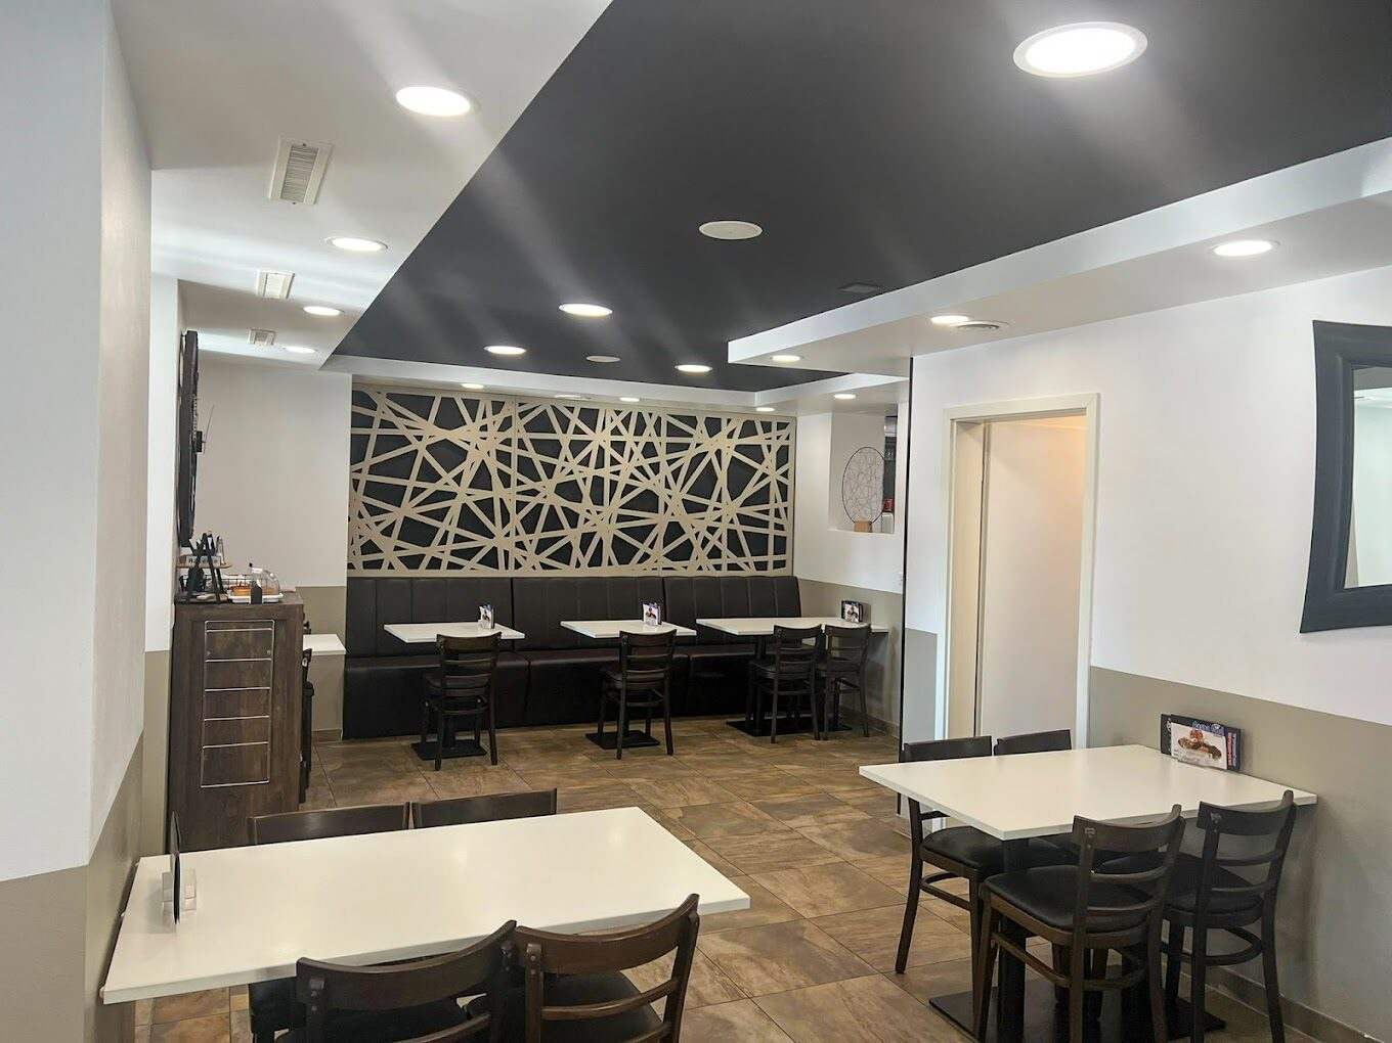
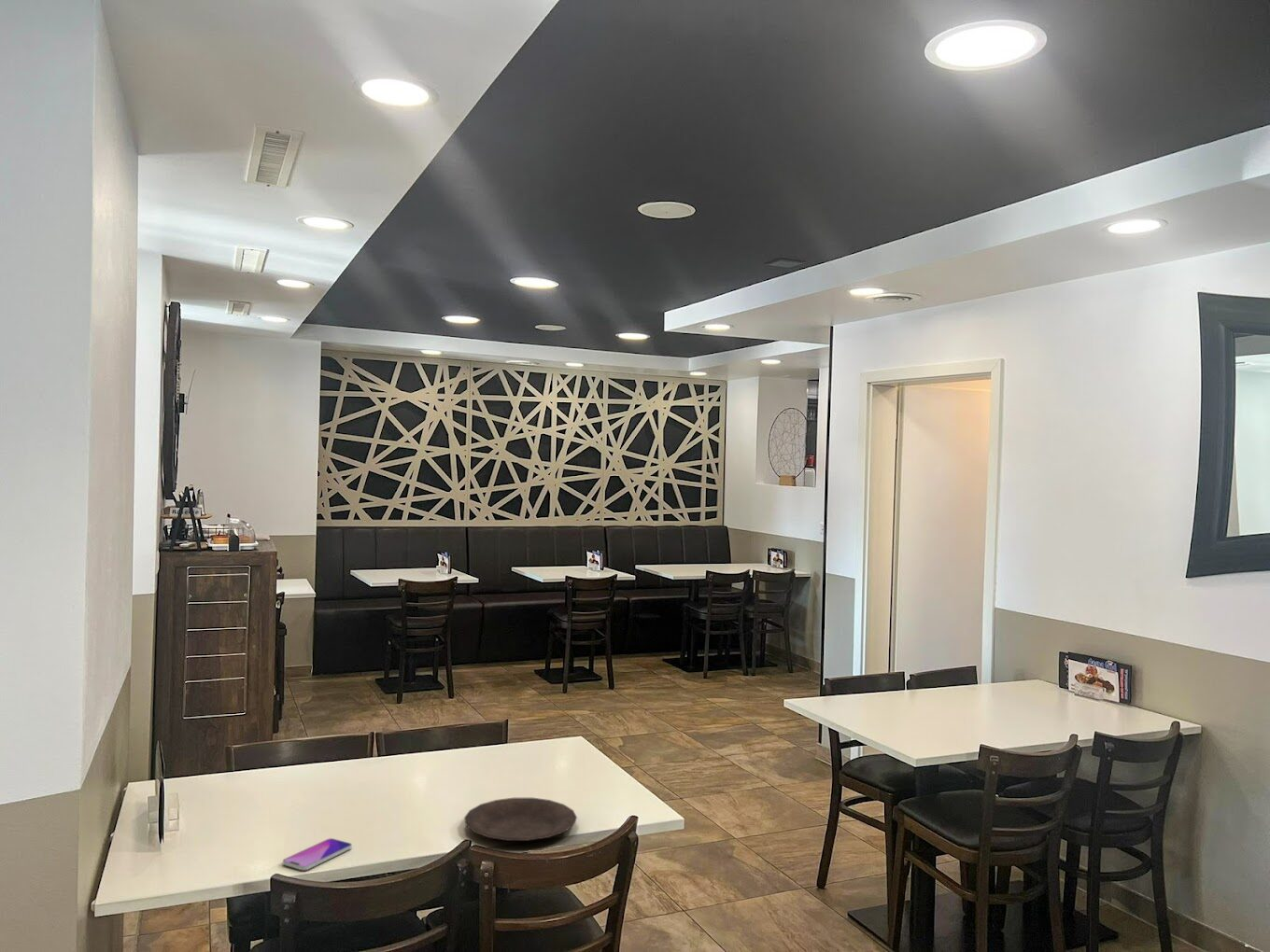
+ smartphone (318, 853)
+ plate (520, 822)
